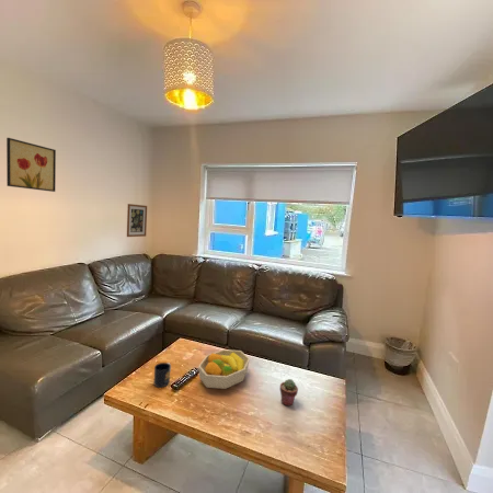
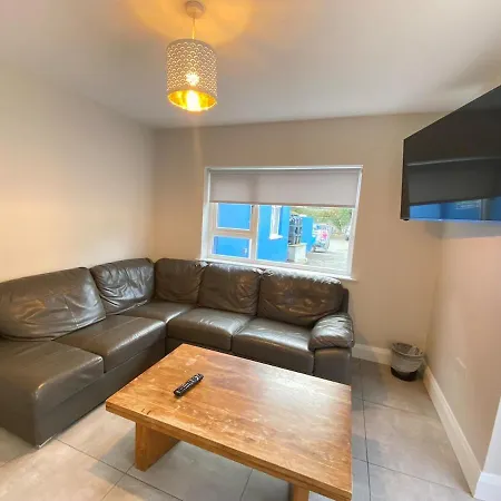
- wall art (137, 220)
- potted succulent (288, 391)
- mug (163, 372)
- fruit bowl (225, 366)
- wall art (32, 167)
